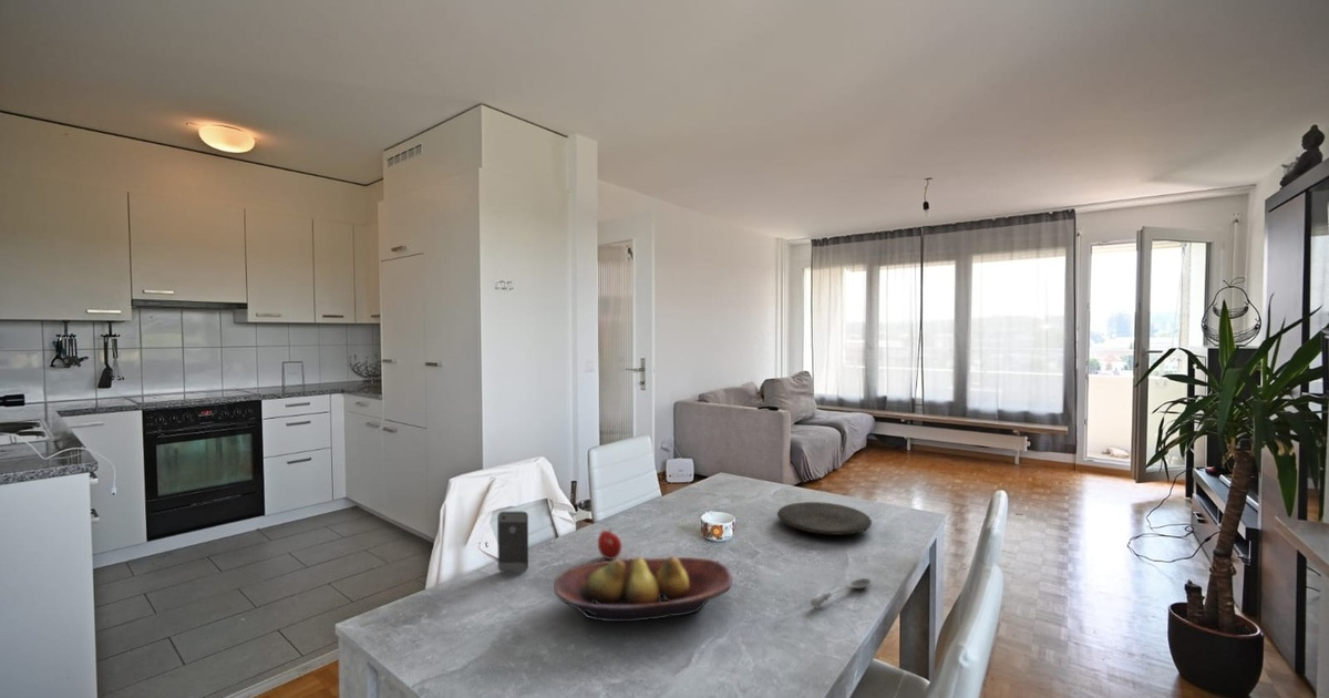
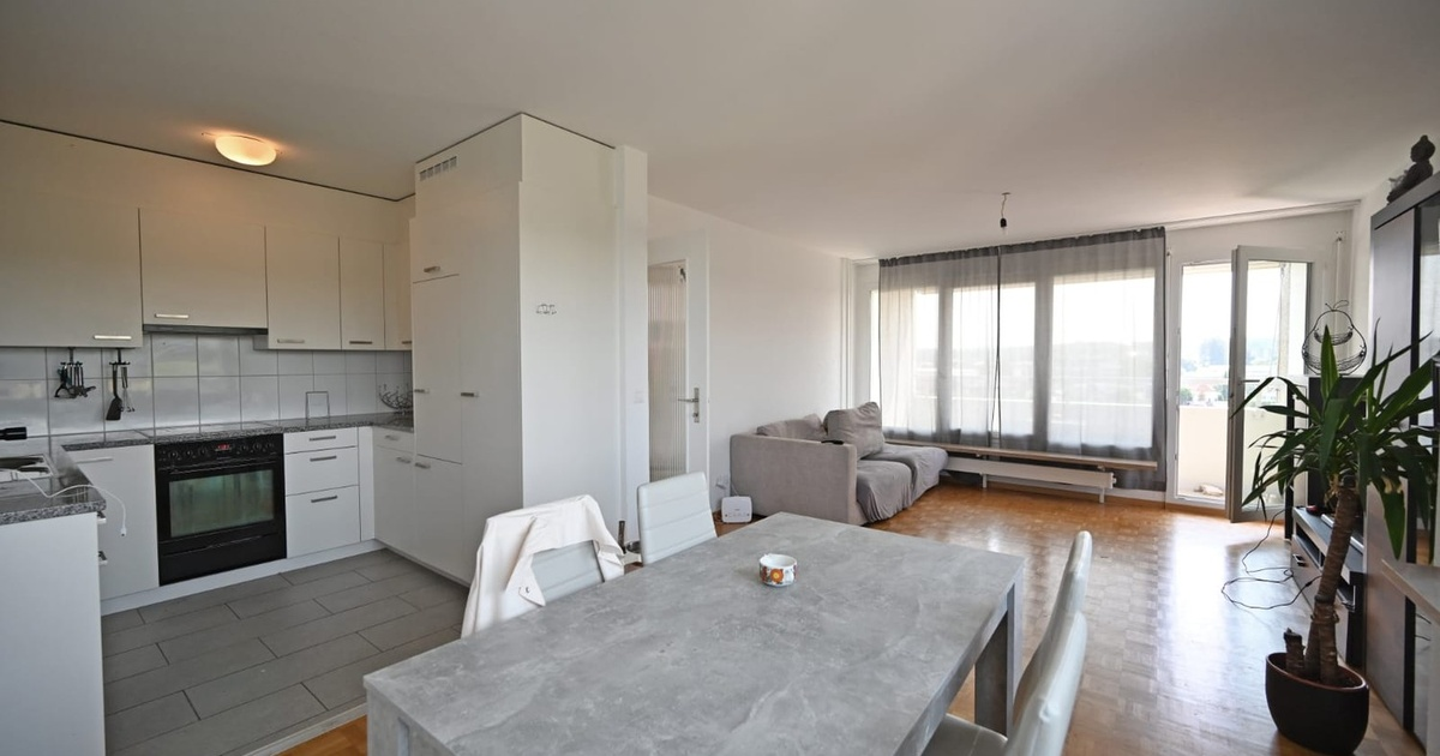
- smartphone (513, 541)
- soupspoon (842, 589)
- fruit bowl (645, 581)
- apple (609, 543)
- plate (823, 520)
